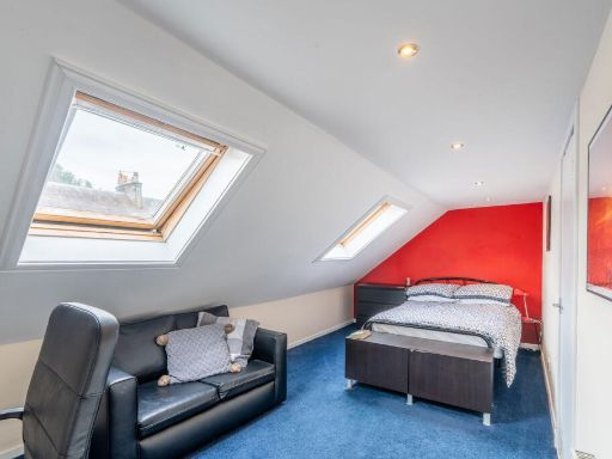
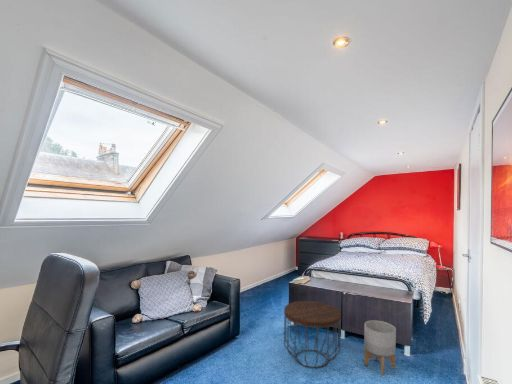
+ side table (307, 334)
+ planter (379, 346)
